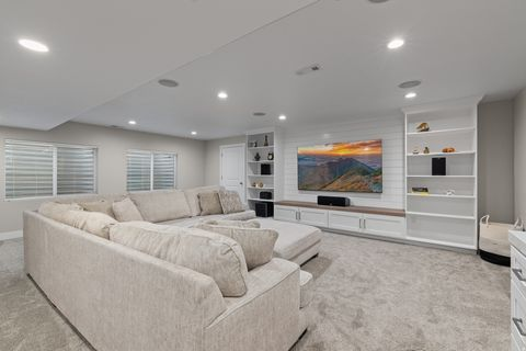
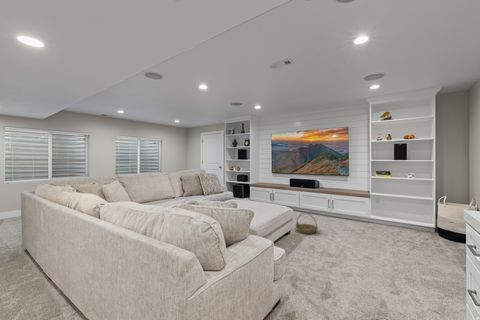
+ basket (306, 224)
